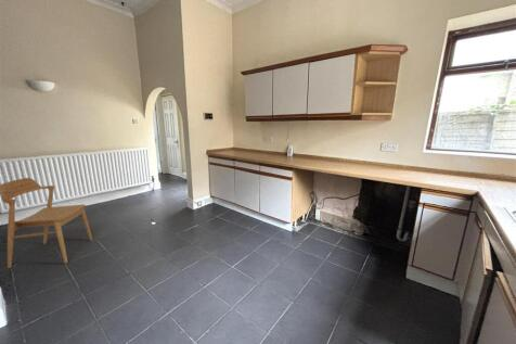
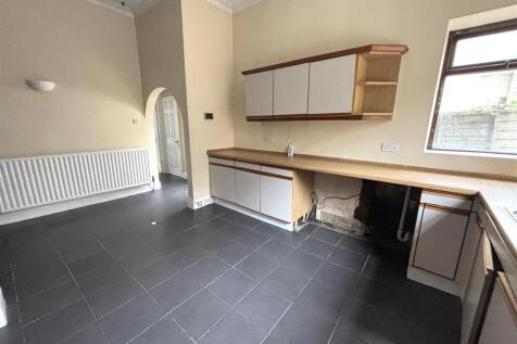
- chair (48, 217)
